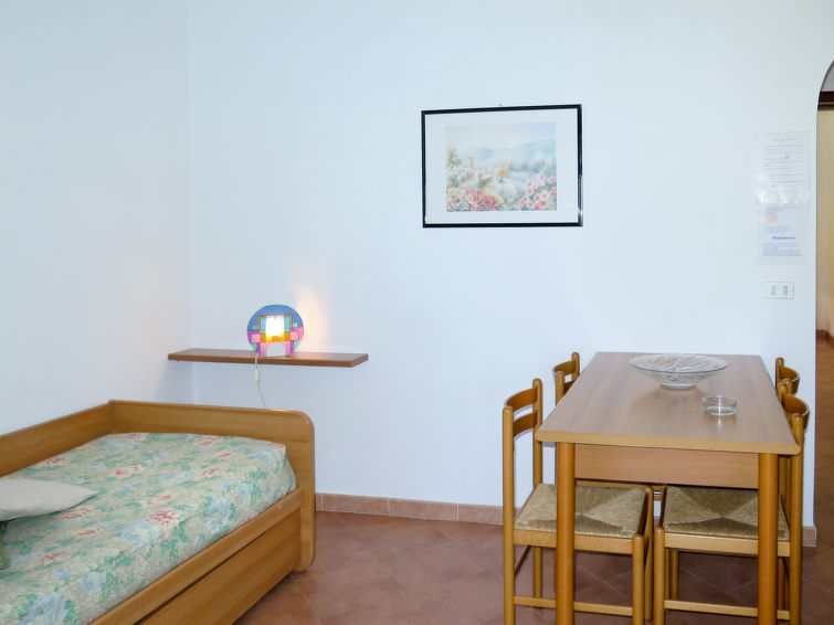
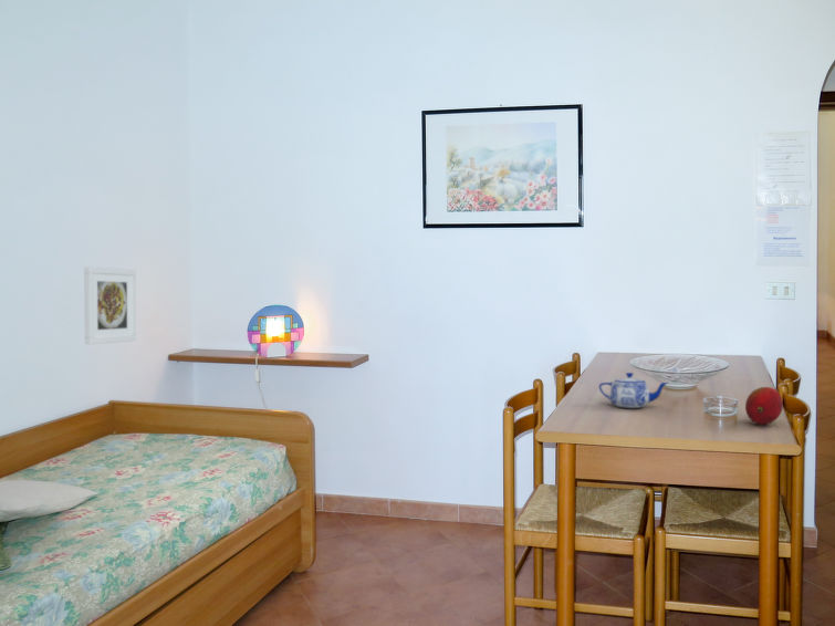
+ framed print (111, 305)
+ fruit (763, 405)
+ teapot (633, 389)
